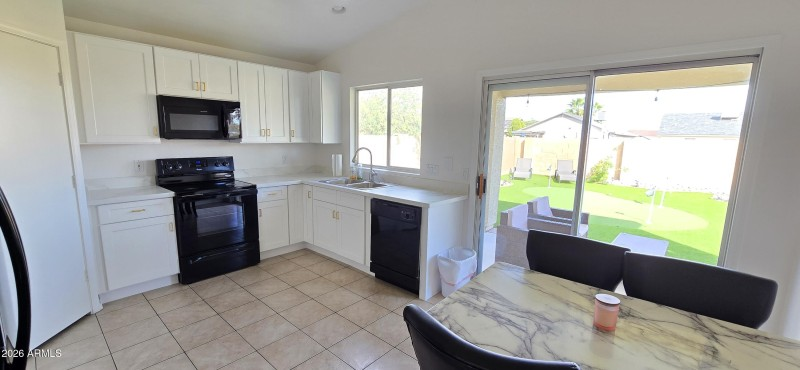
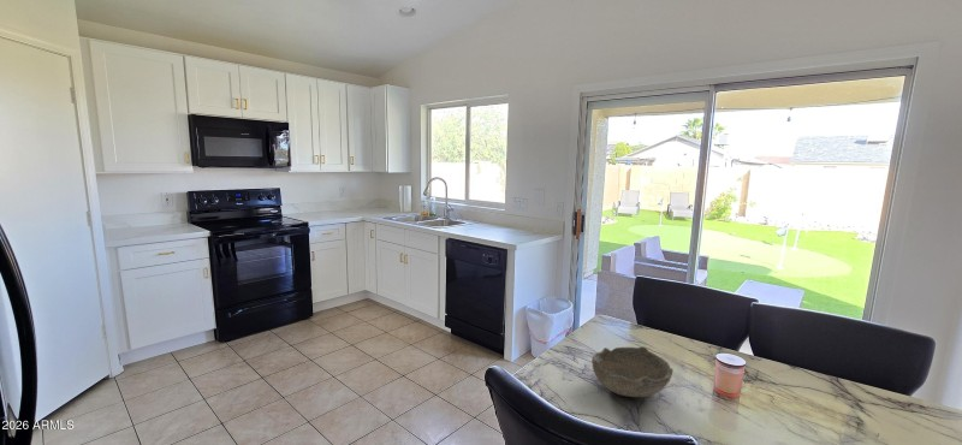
+ bowl (629, 373)
